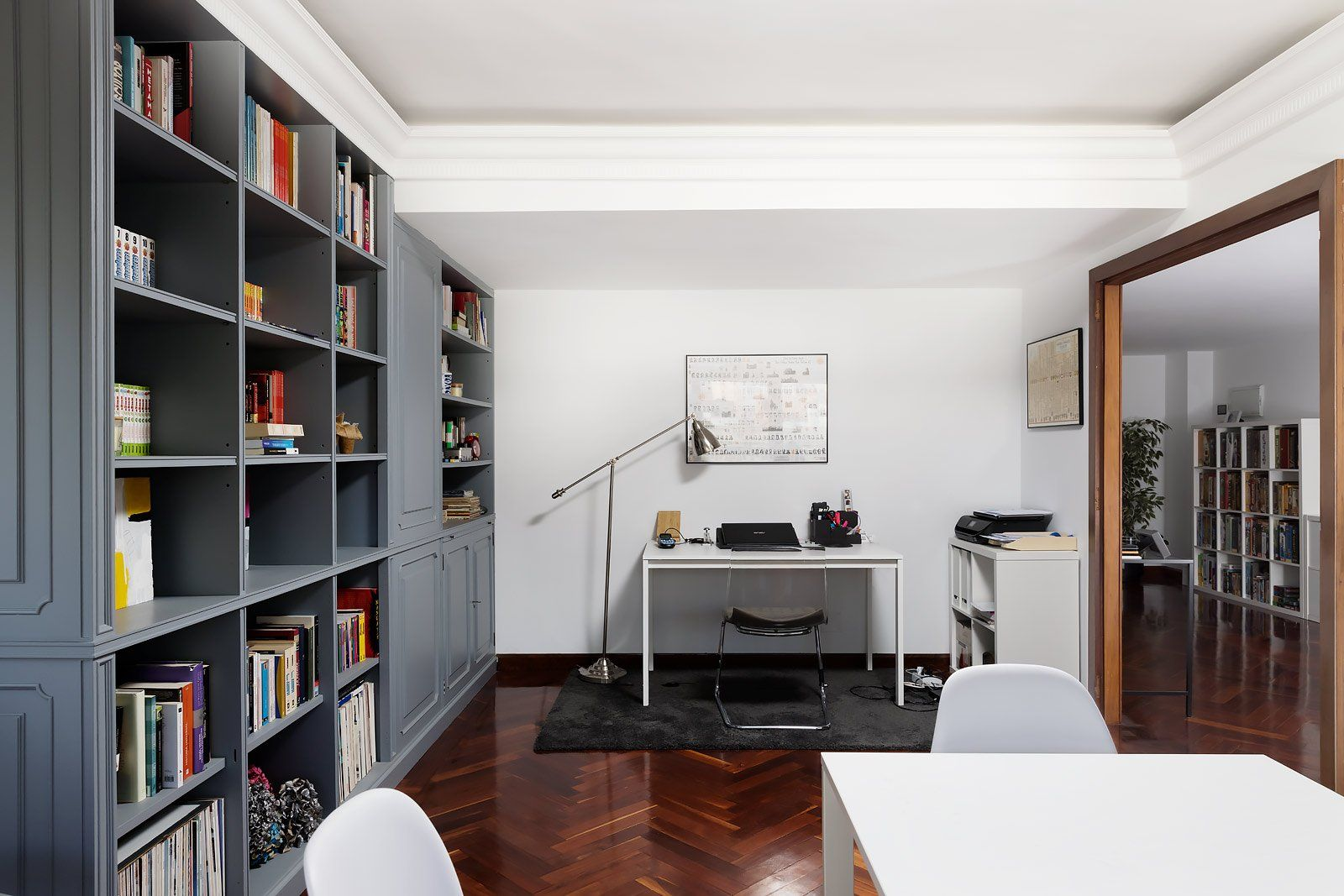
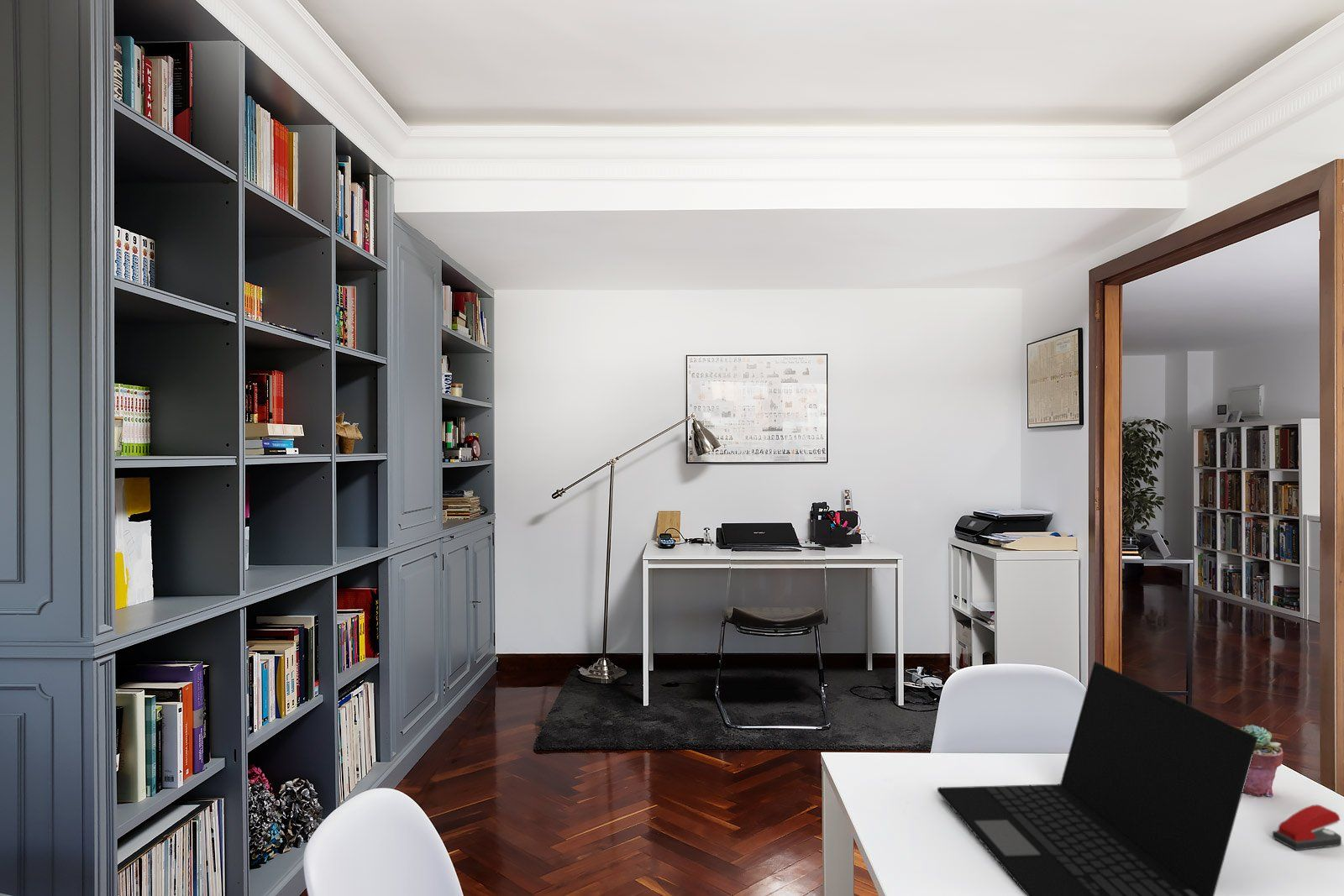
+ stapler (1310, 825)
+ potted succulent (1252, 757)
+ laptop (1074, 769)
